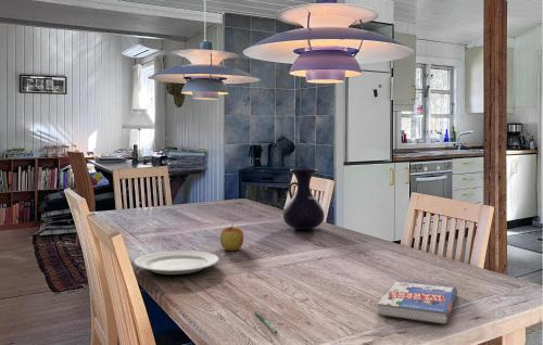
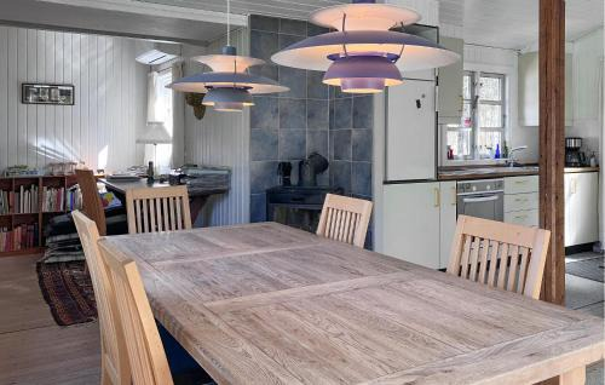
- apple (231, 237)
- chinaware (177, 263)
- vase (303, 199)
- book (419, 299)
- pen (265, 321)
